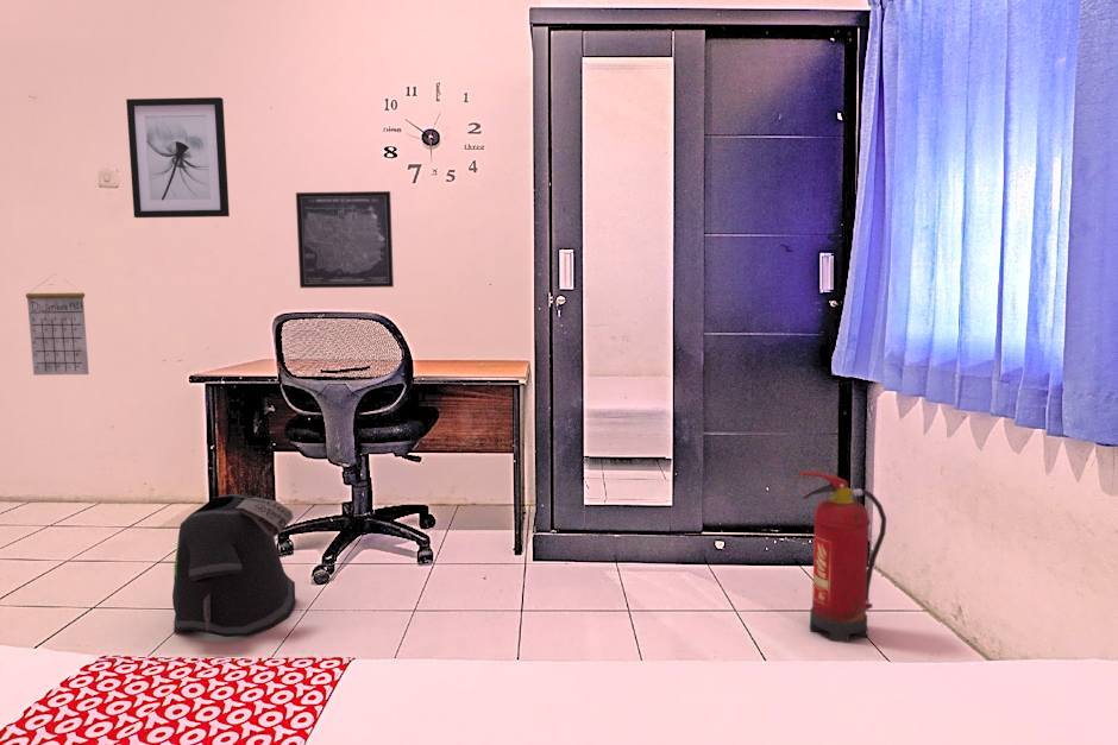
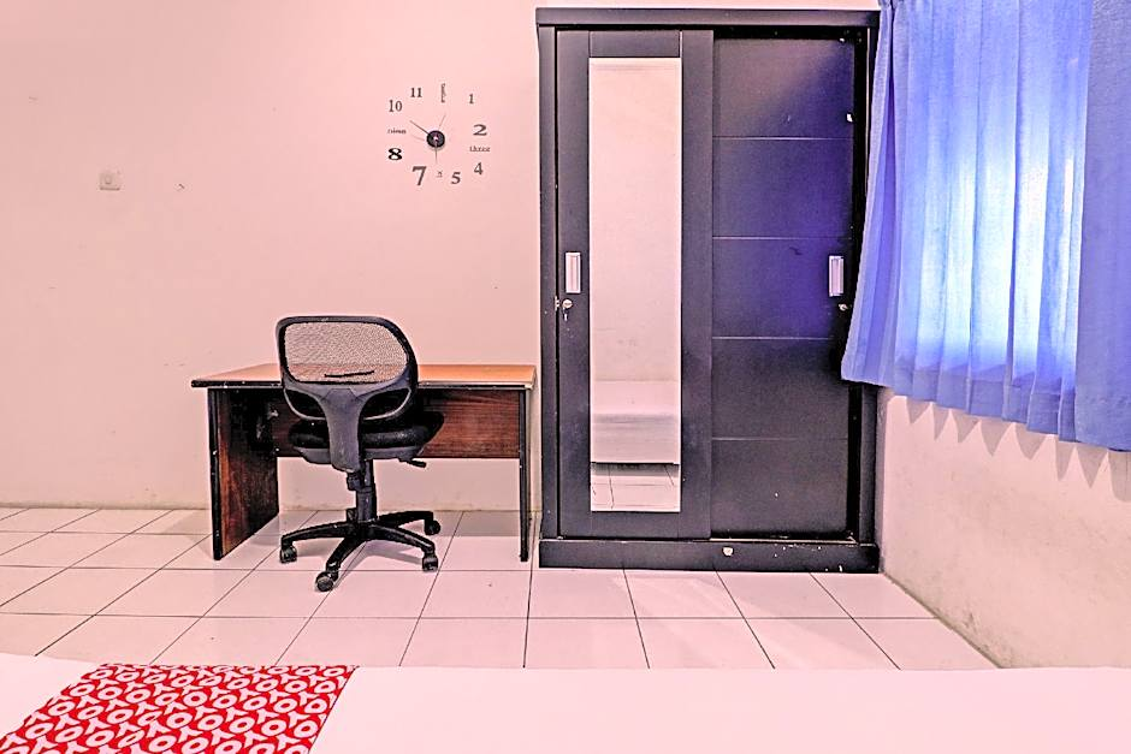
- wall art (345, 240)
- wall art (177, 158)
- fire extinguisher (843, 551)
- calendar (57, 324)
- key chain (234, 558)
